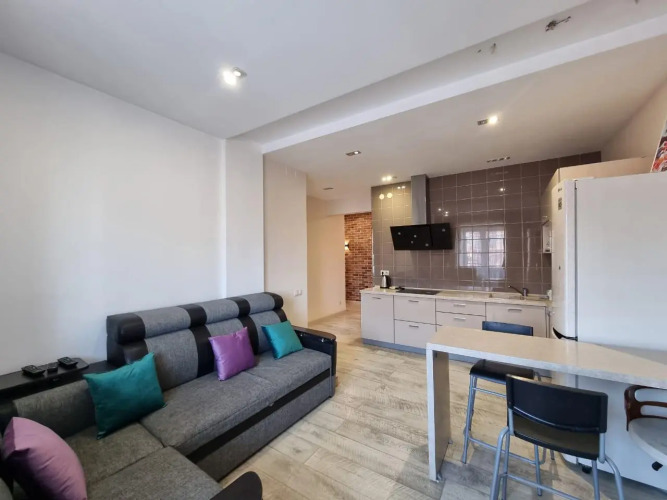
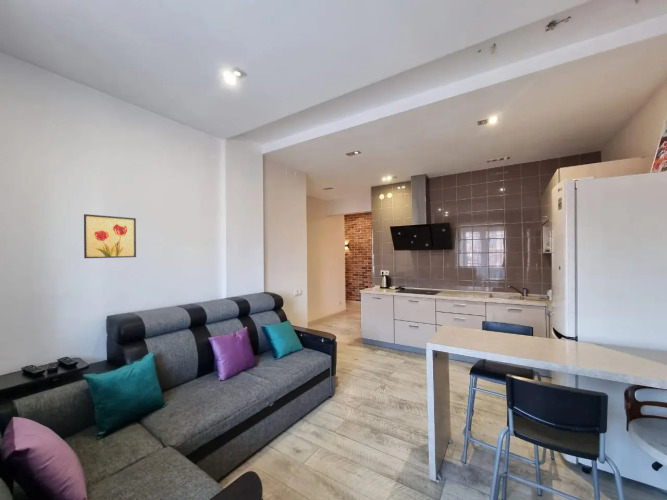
+ wall art (111, 237)
